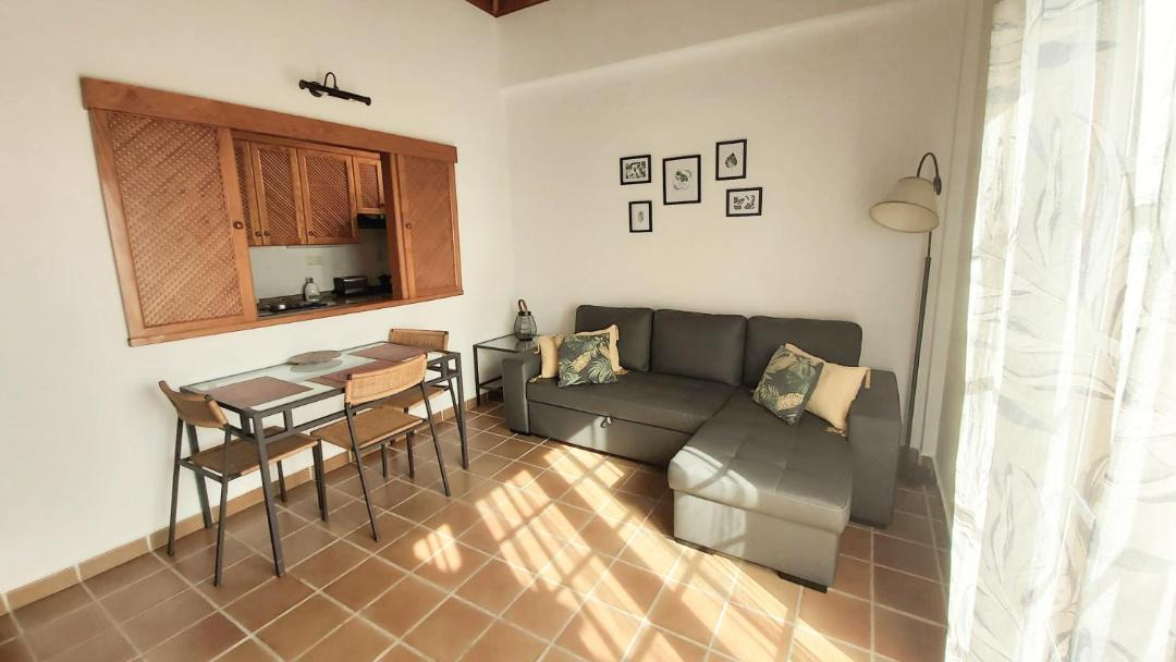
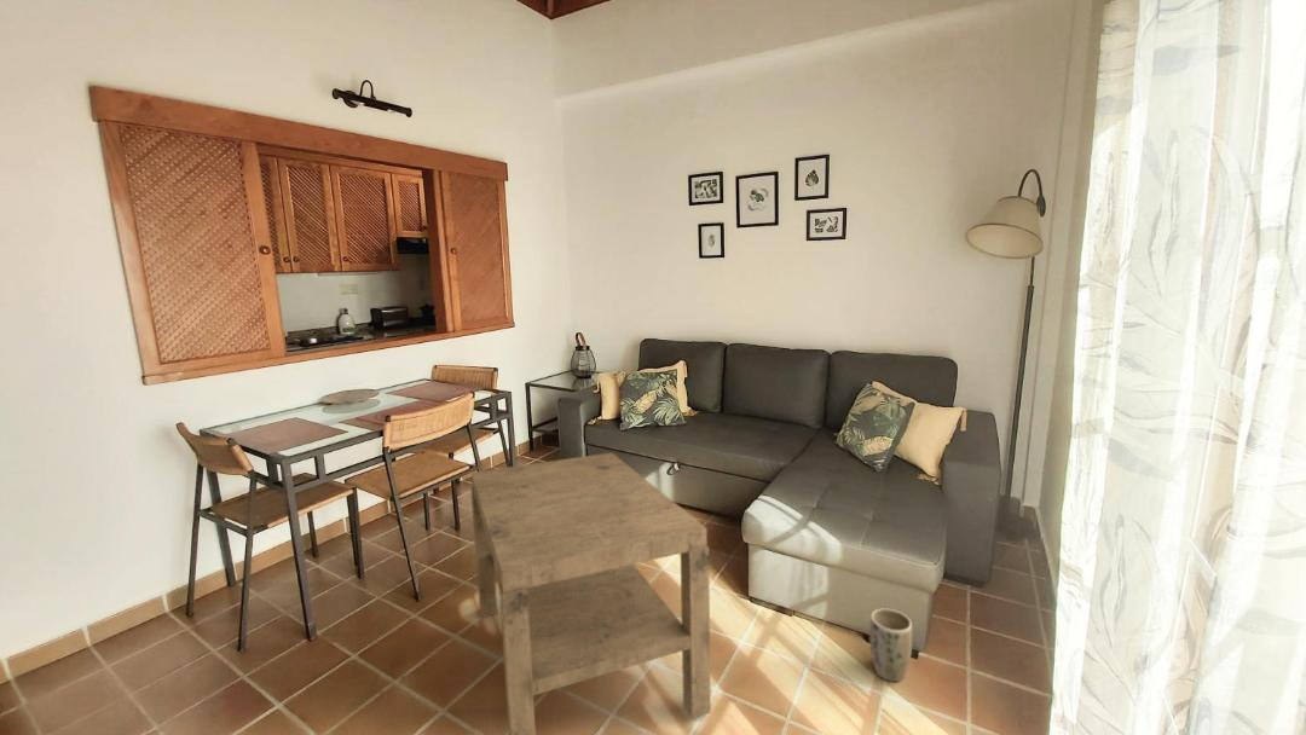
+ plant pot (890, 646)
+ coffee table (574, 577)
